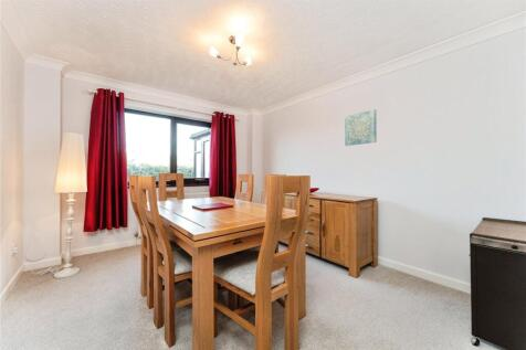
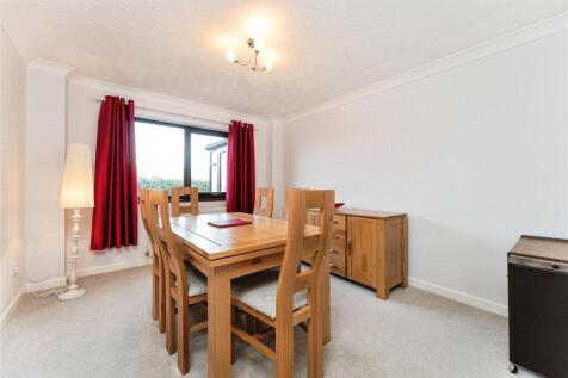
- wall art (359, 128)
